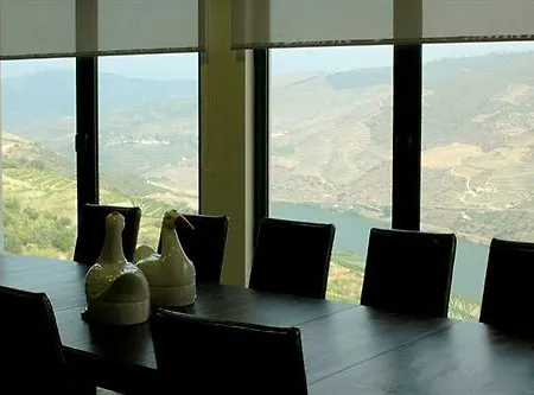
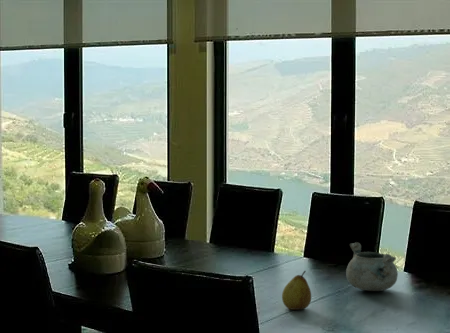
+ decorative bowl (372, 268)
+ fruit (296, 289)
